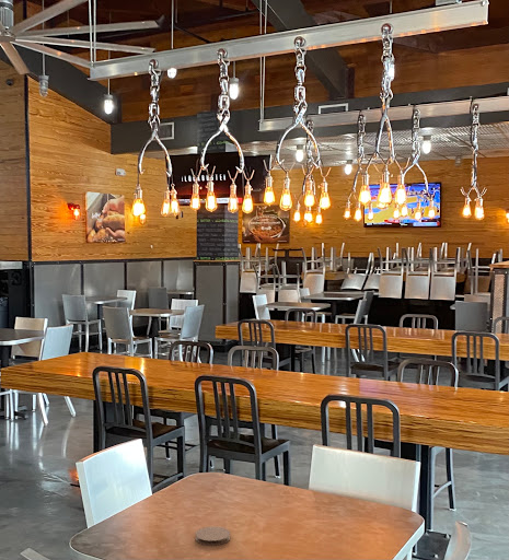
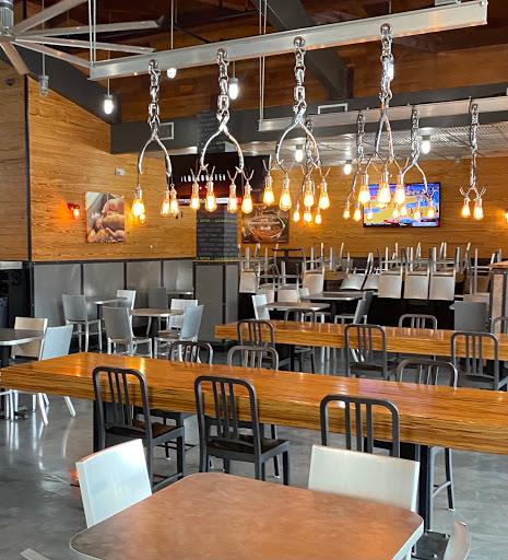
- coaster (212, 535)
